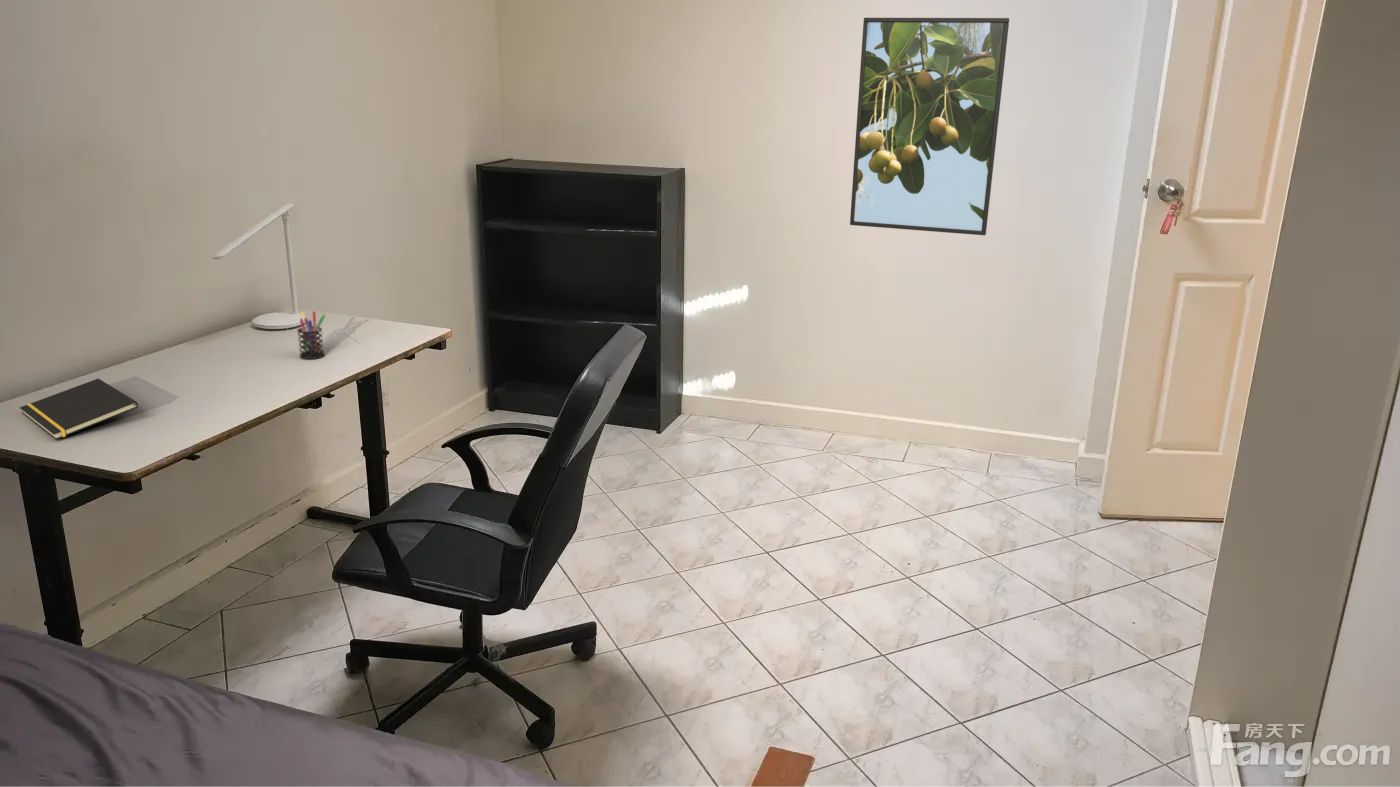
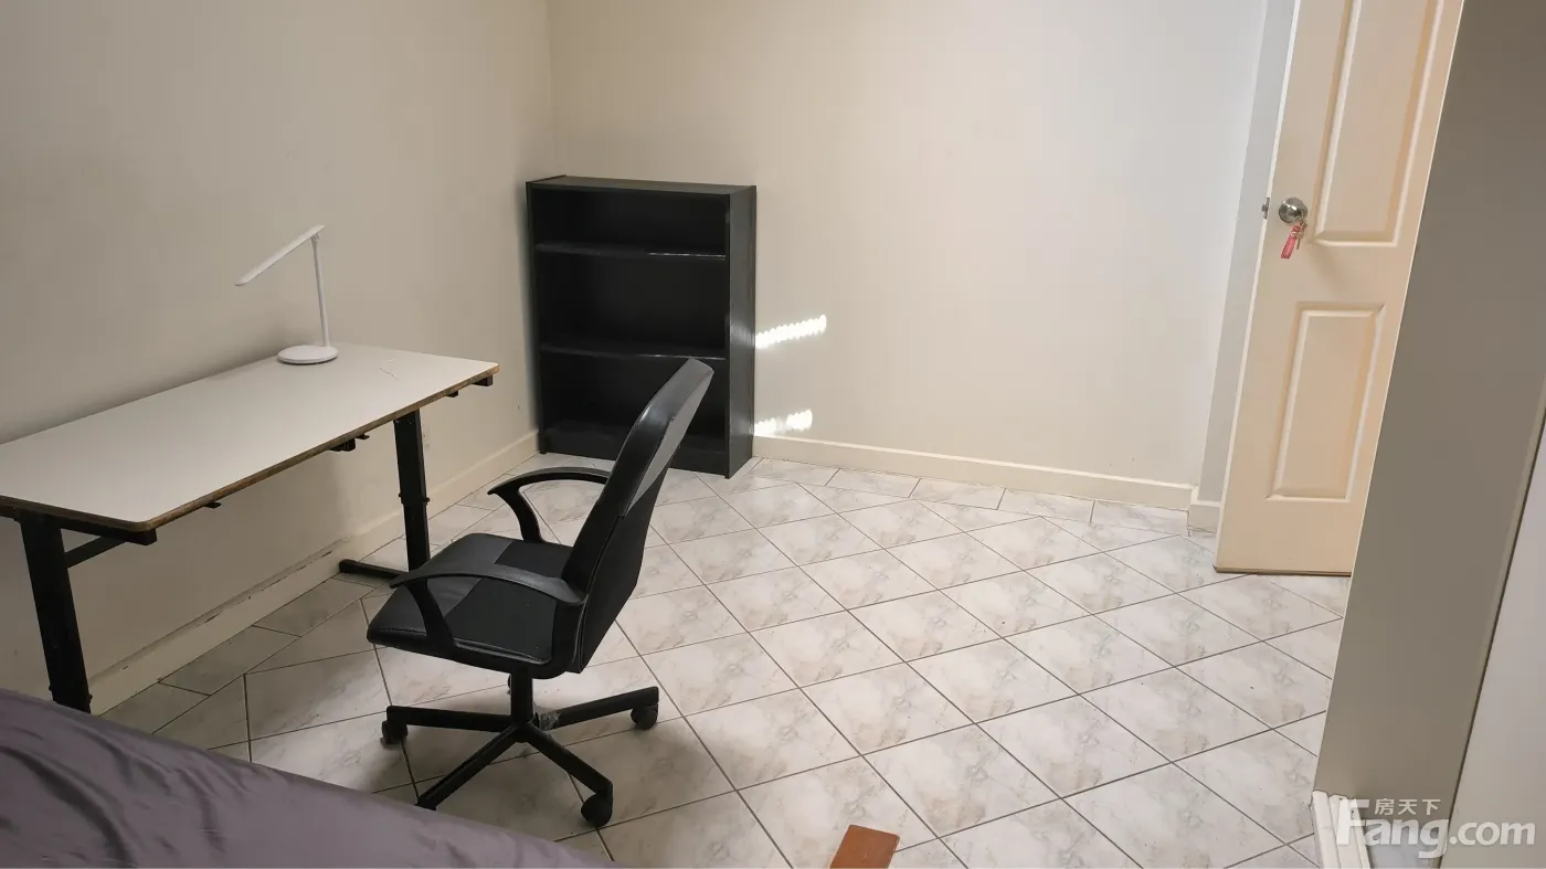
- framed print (925, 127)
- notepad (78, 407)
- pen holder (313, 332)
